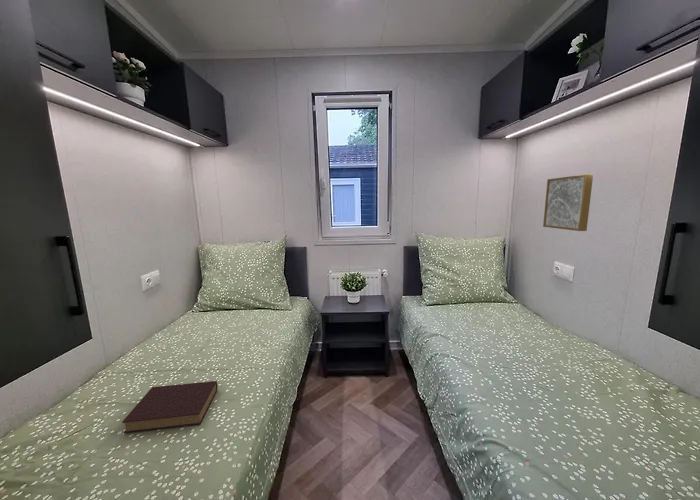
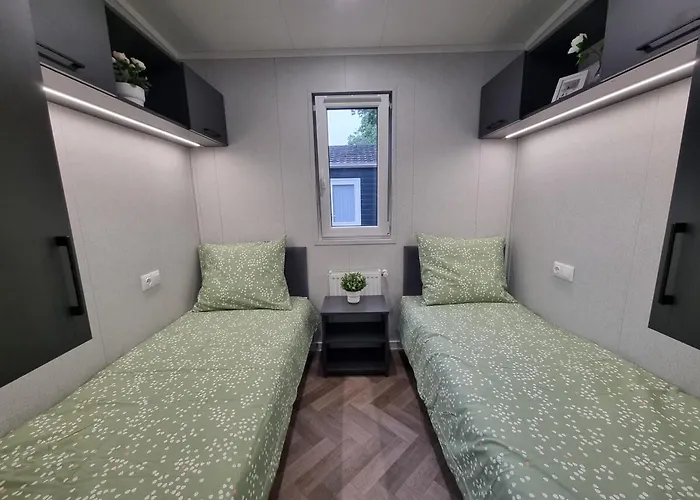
- book (175, 404)
- wall art (565, 203)
